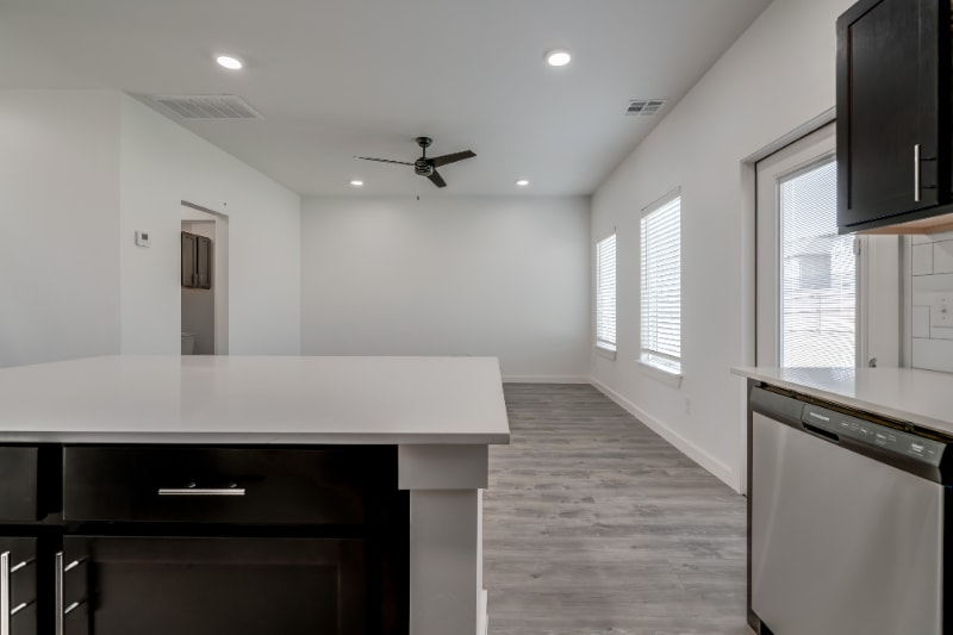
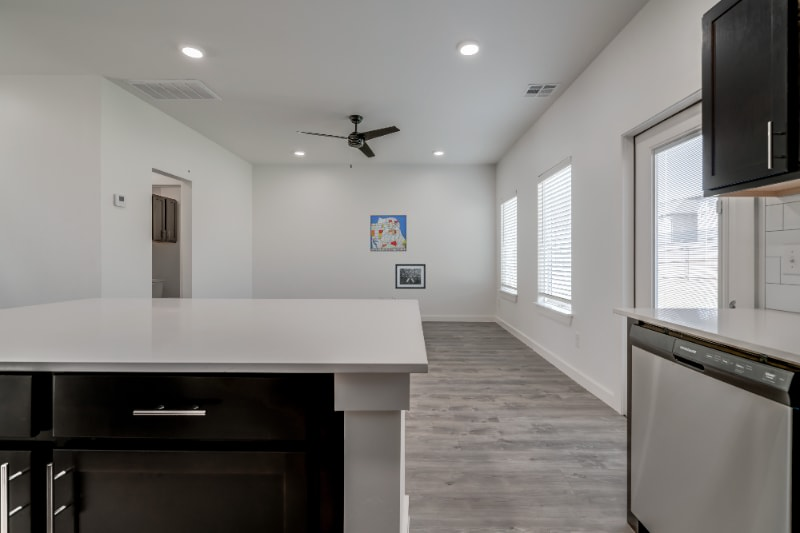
+ wall art (388, 233)
+ wall art (410, 276)
